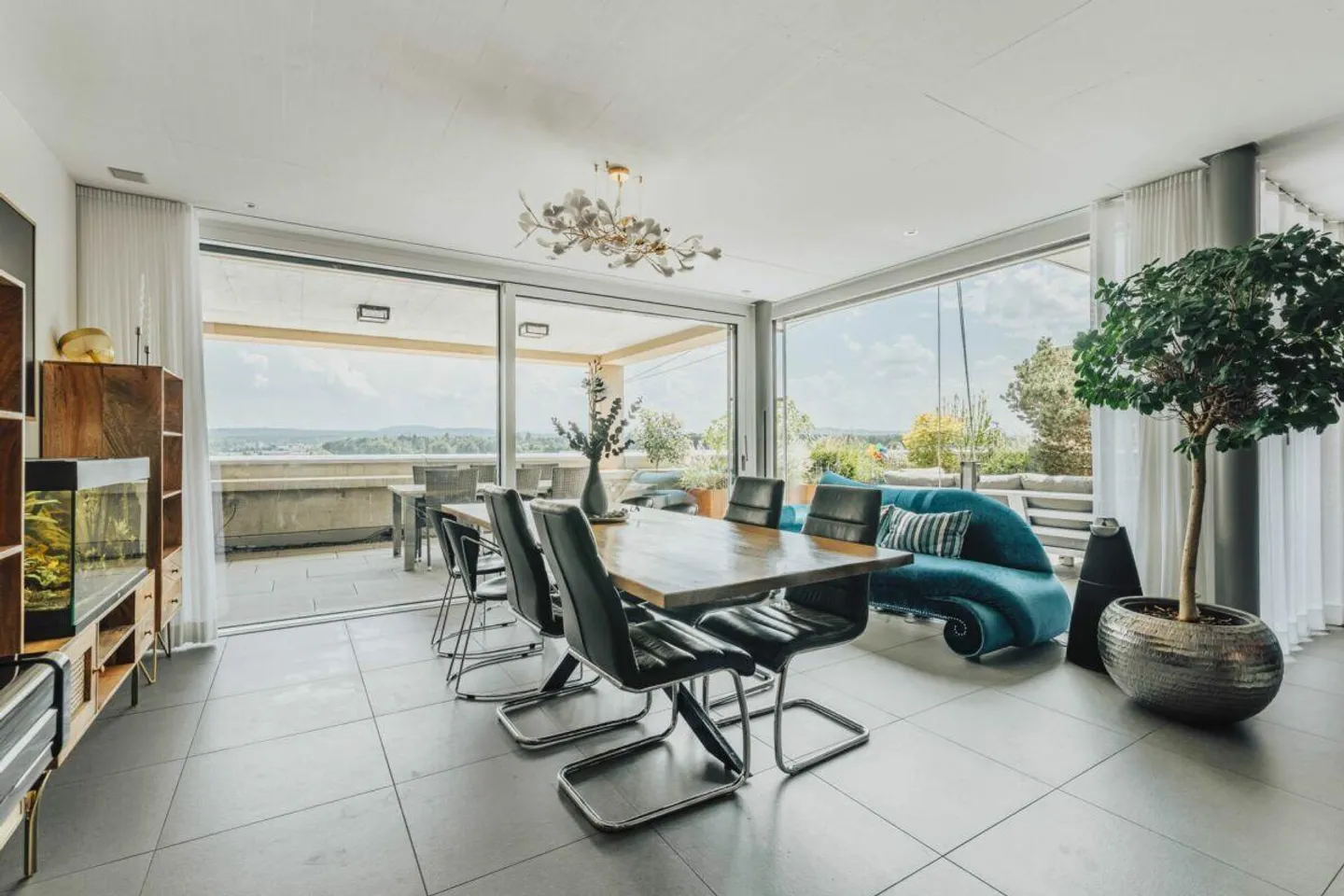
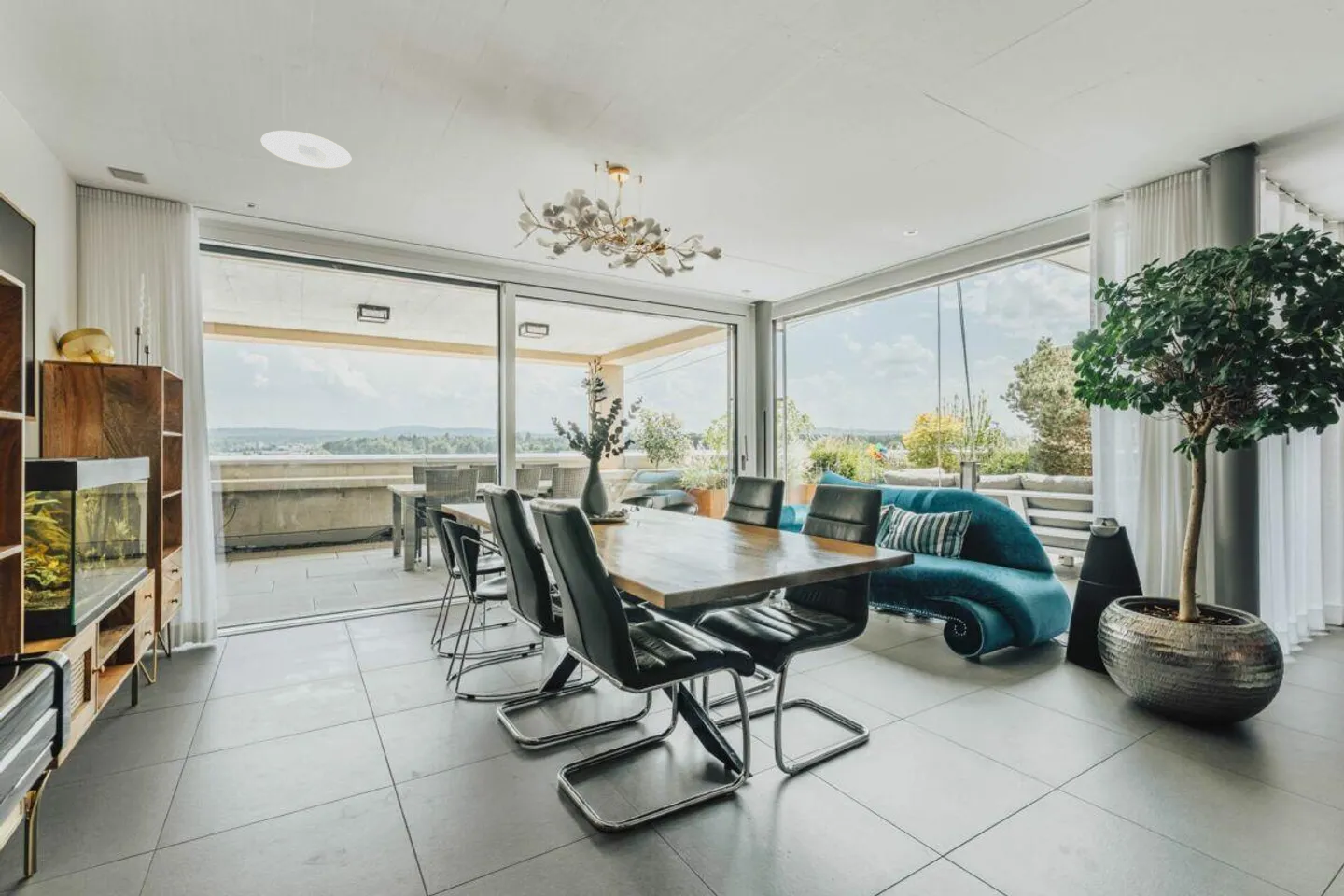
+ recessed light (307, 147)
